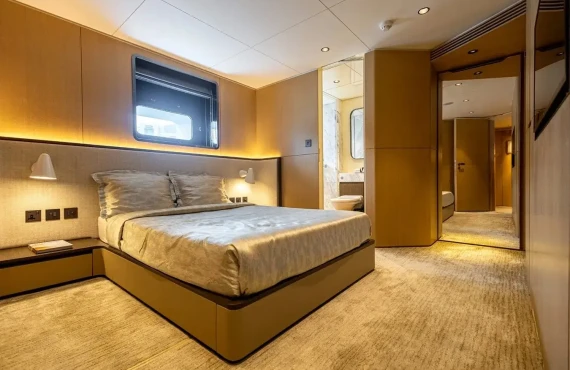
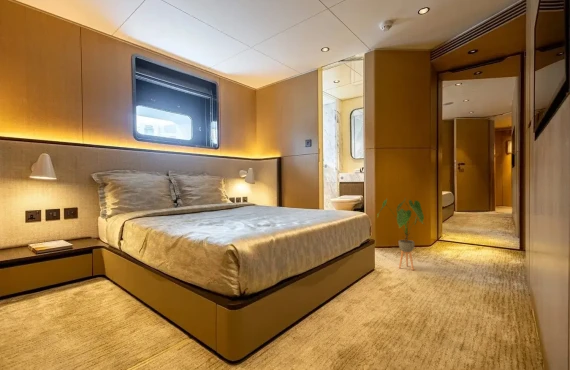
+ house plant (406, 233)
